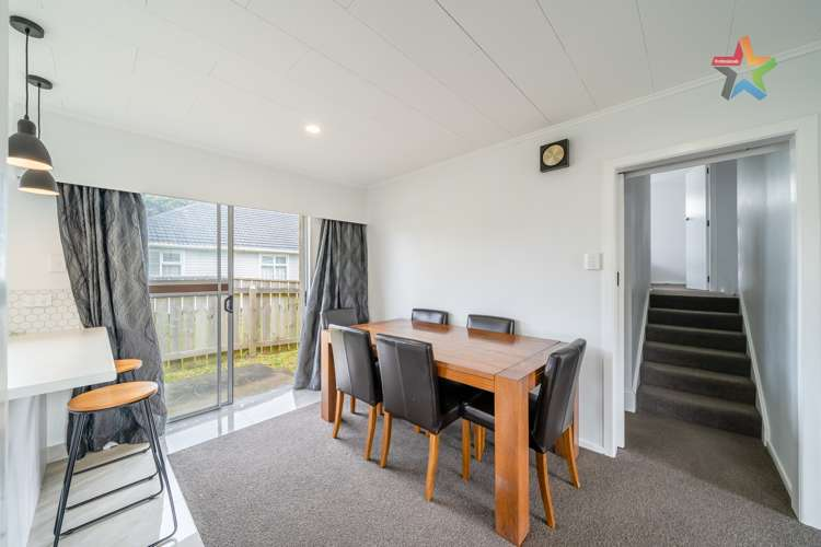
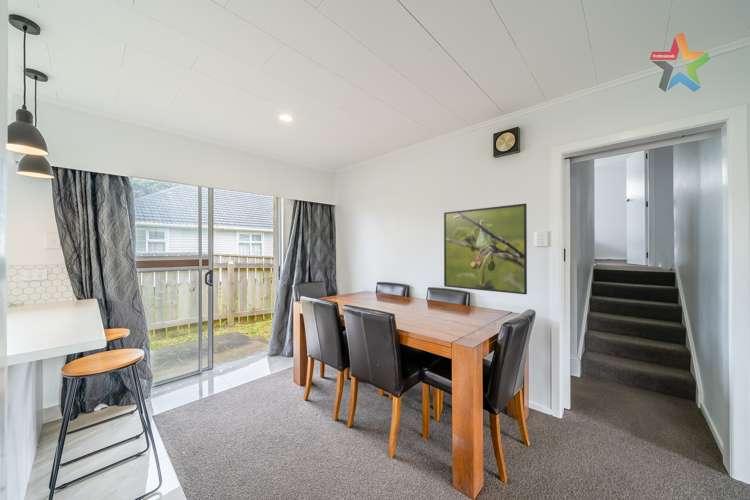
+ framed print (481, 249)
